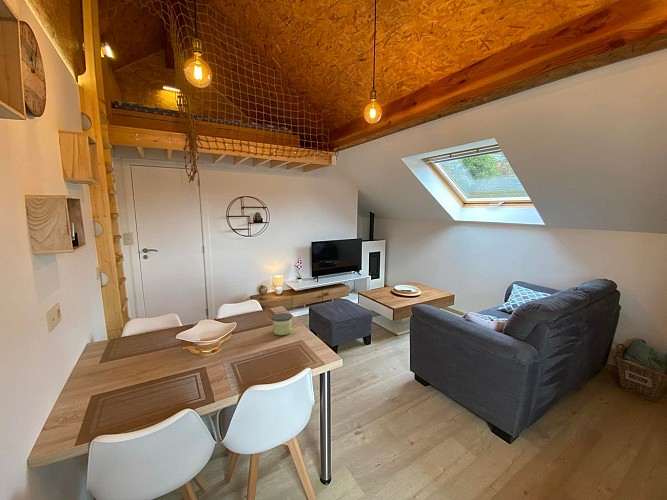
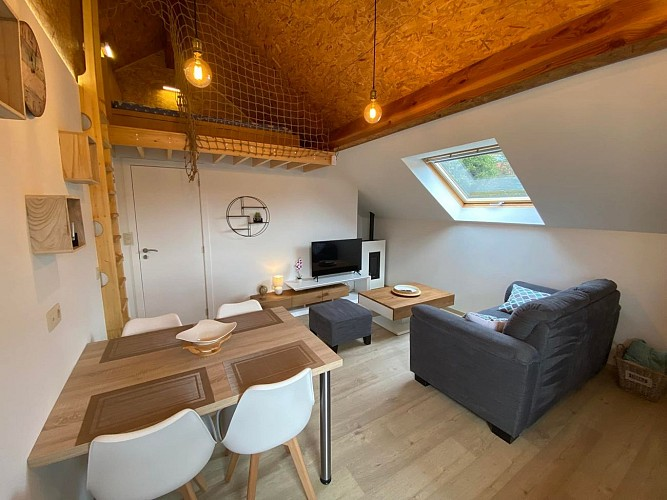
- candle (282, 324)
